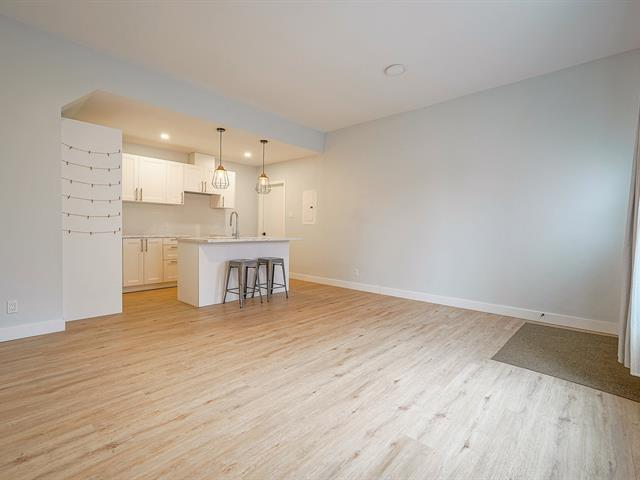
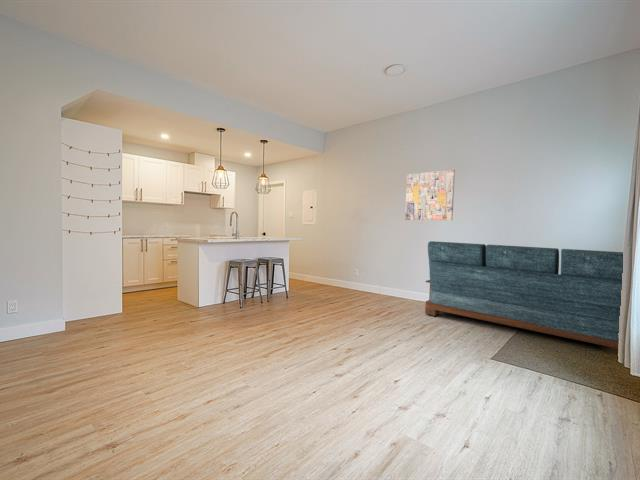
+ wall art (428, 196)
+ sofa (522, 286)
